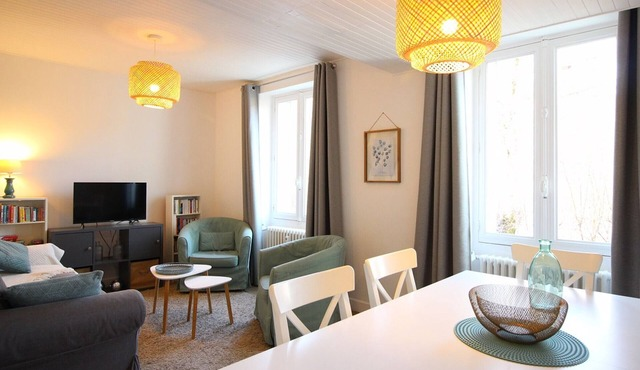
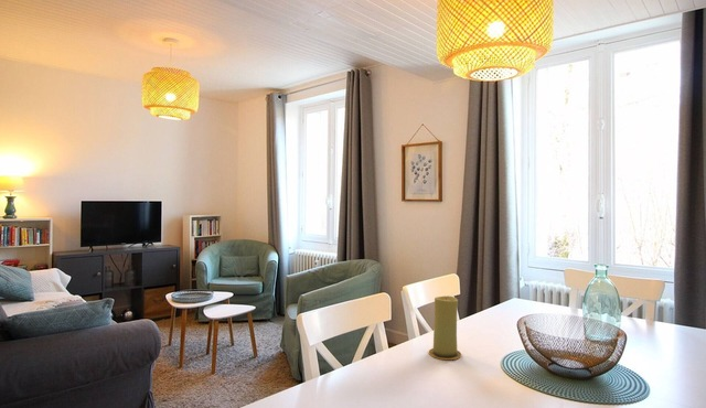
+ candle (445, 325)
